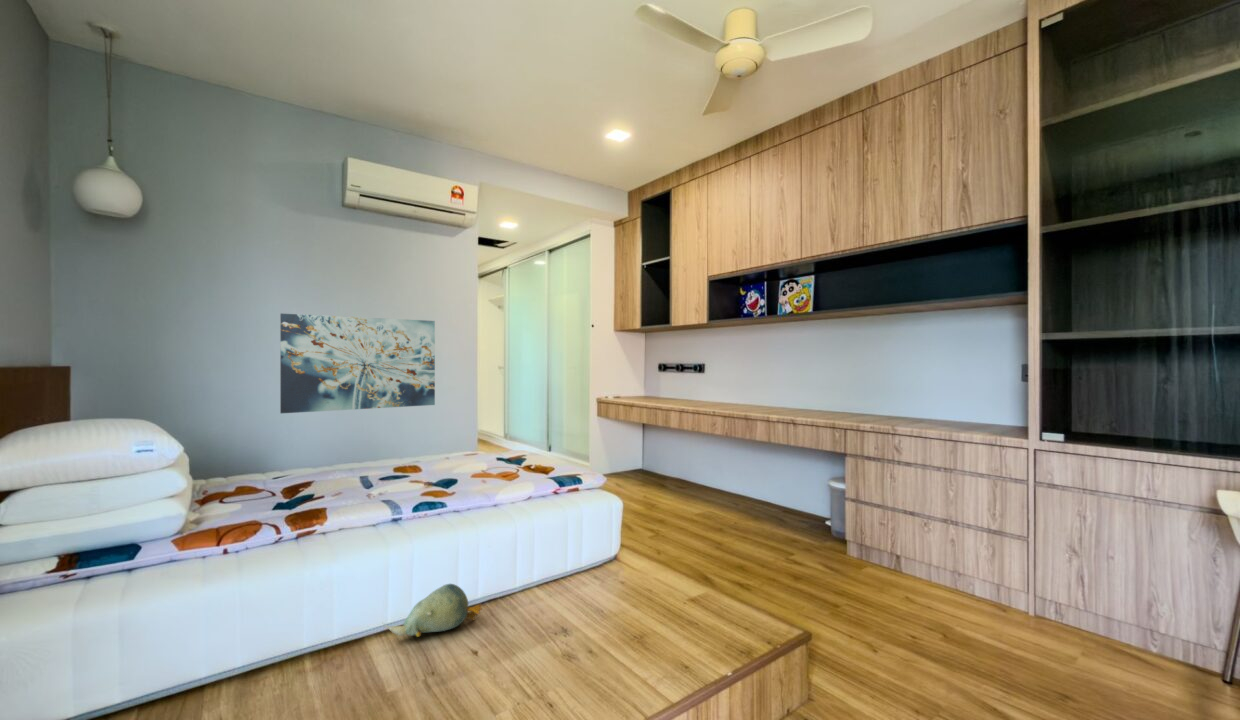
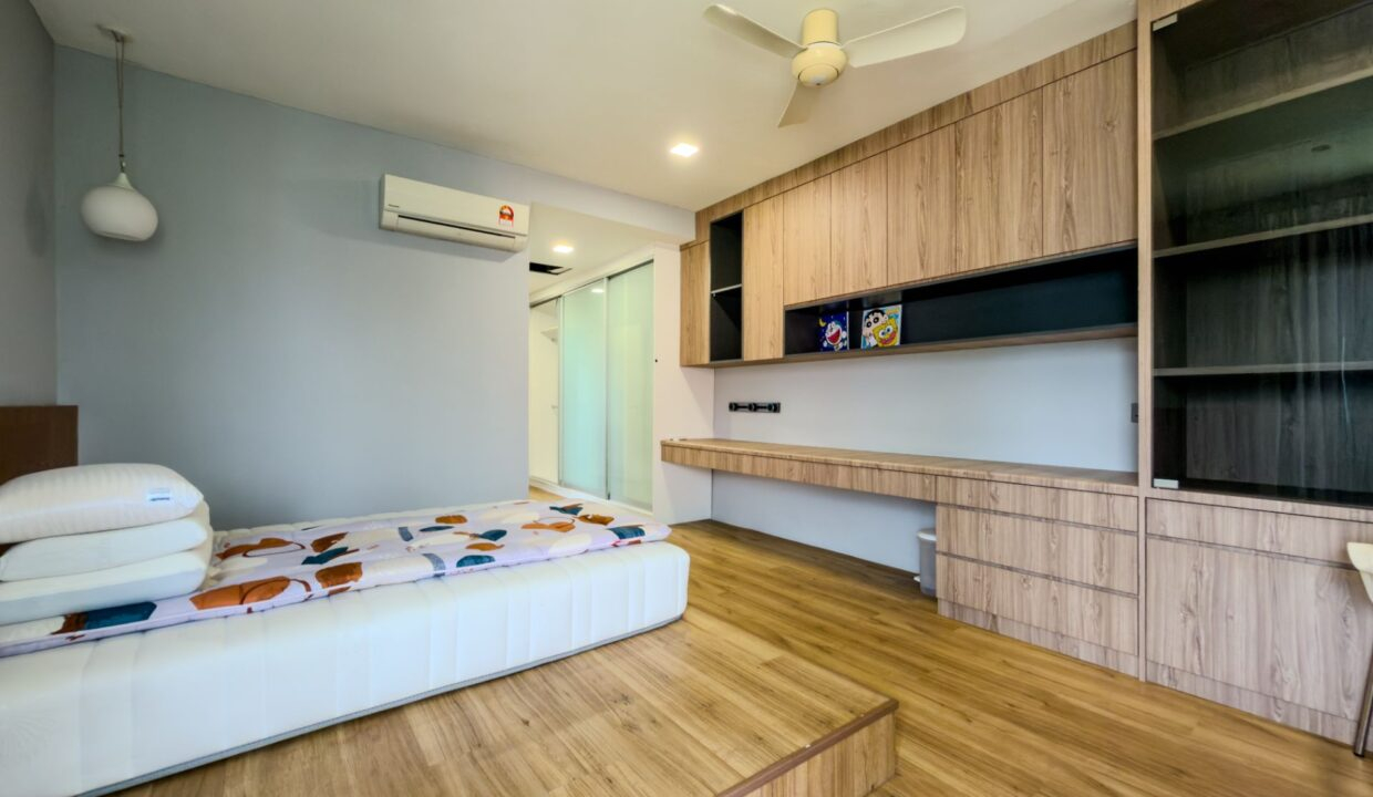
- plush toy (433, 612)
- wall art (363, 363)
